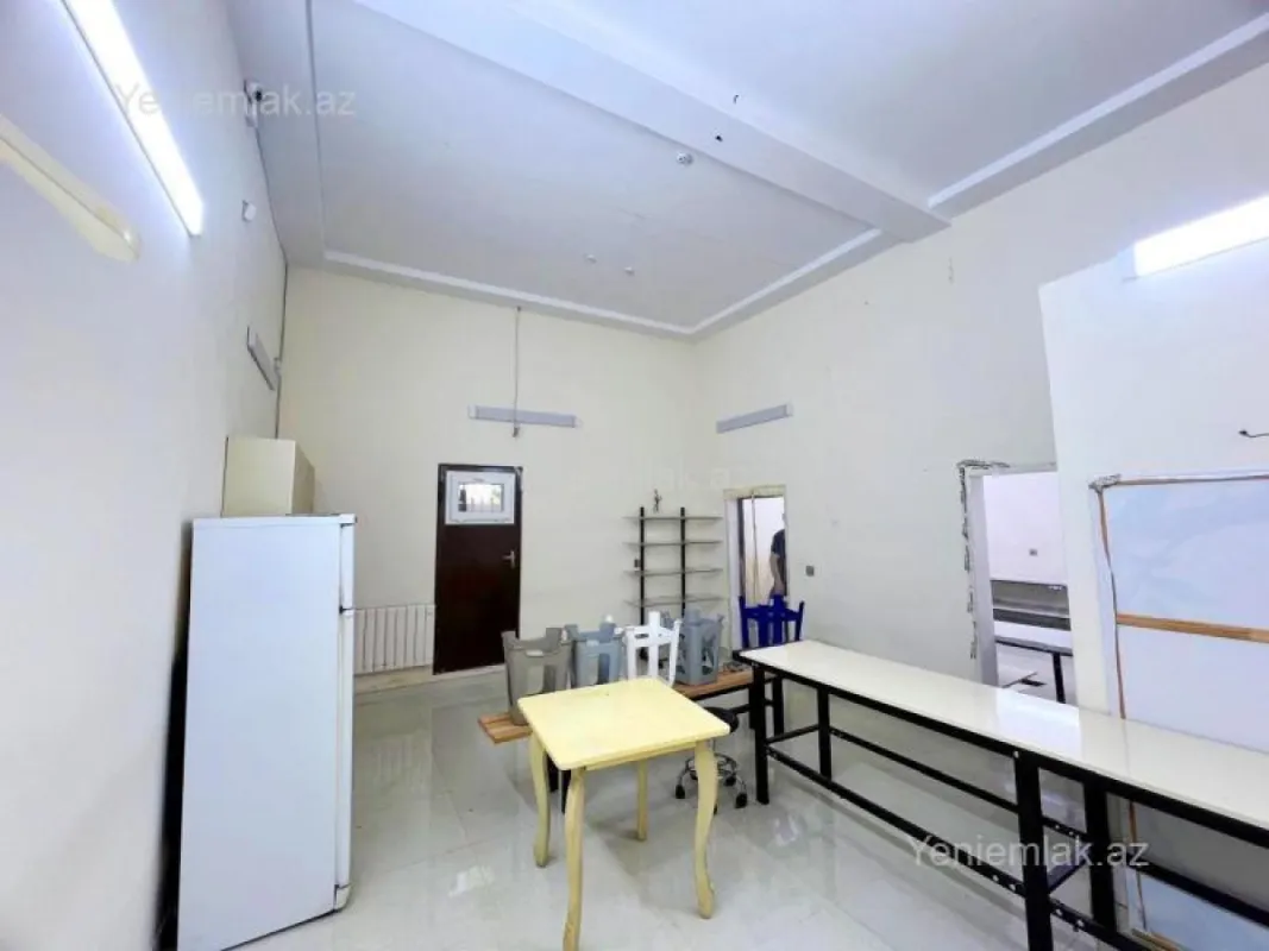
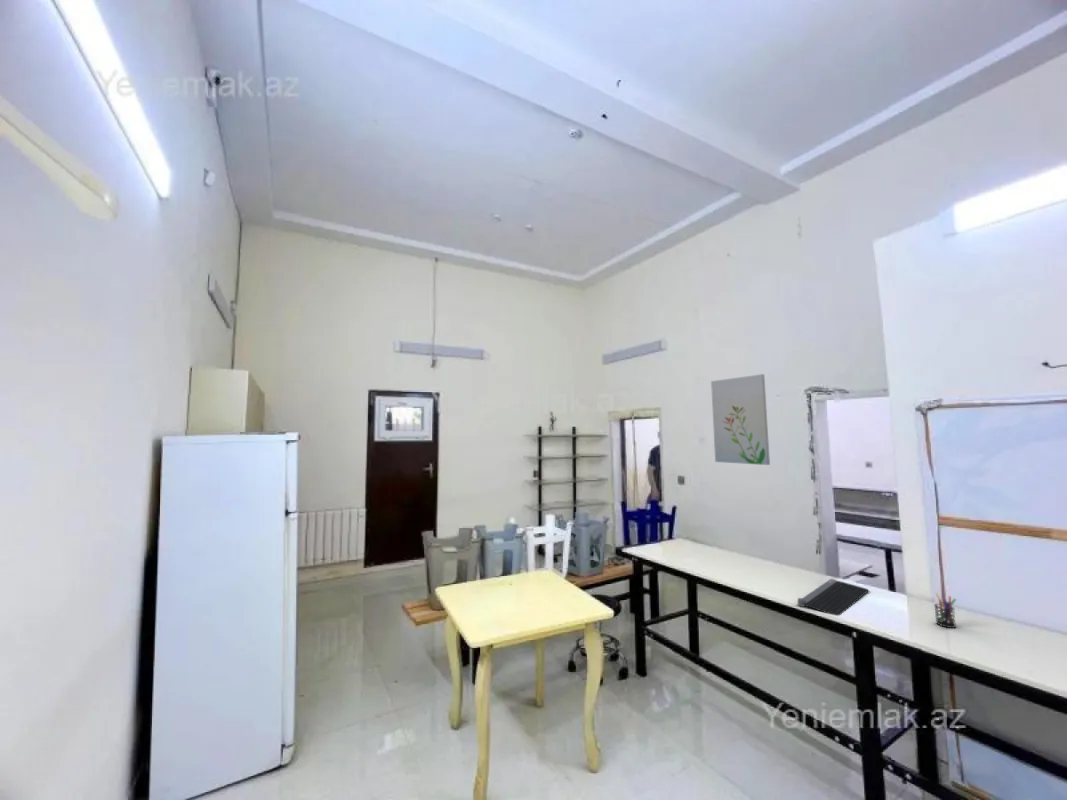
+ computer keyboard (834, 594)
+ wall art (738, 420)
+ pen holder (947, 609)
